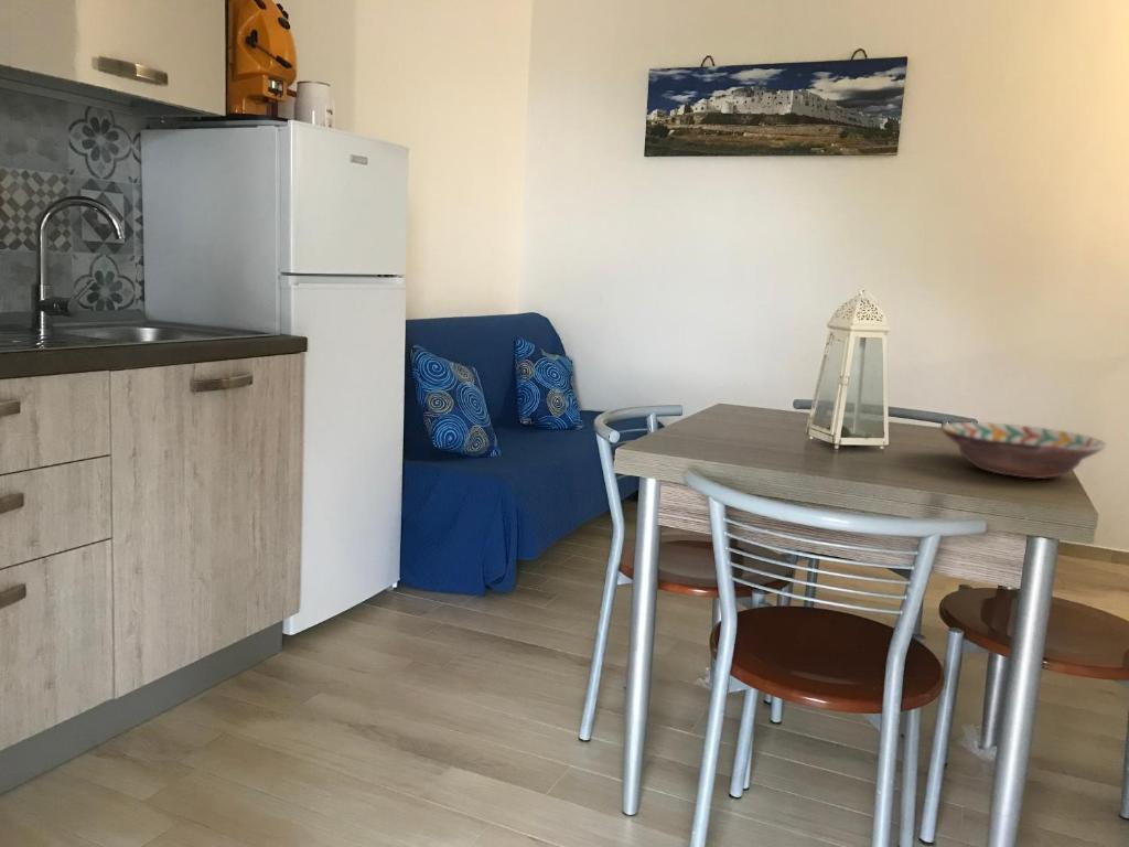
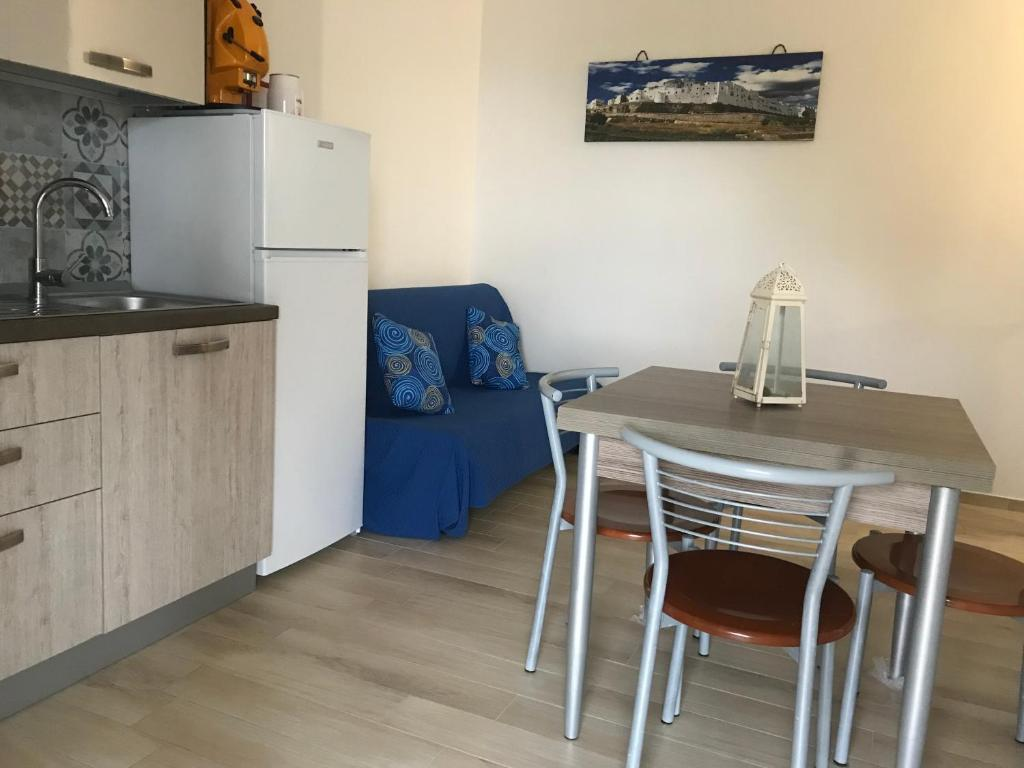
- decorative bowl (1018, 452)
